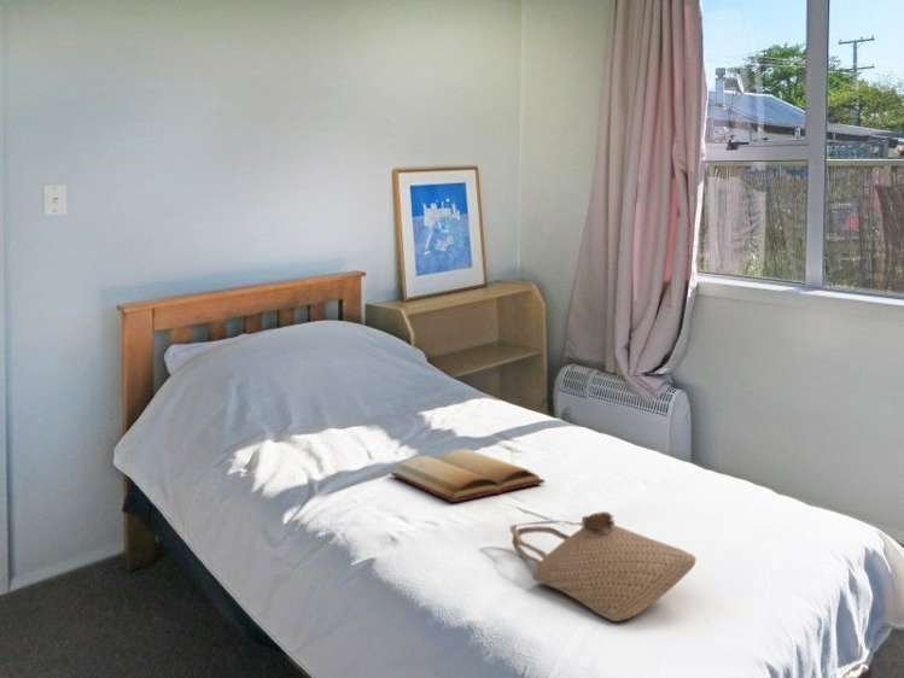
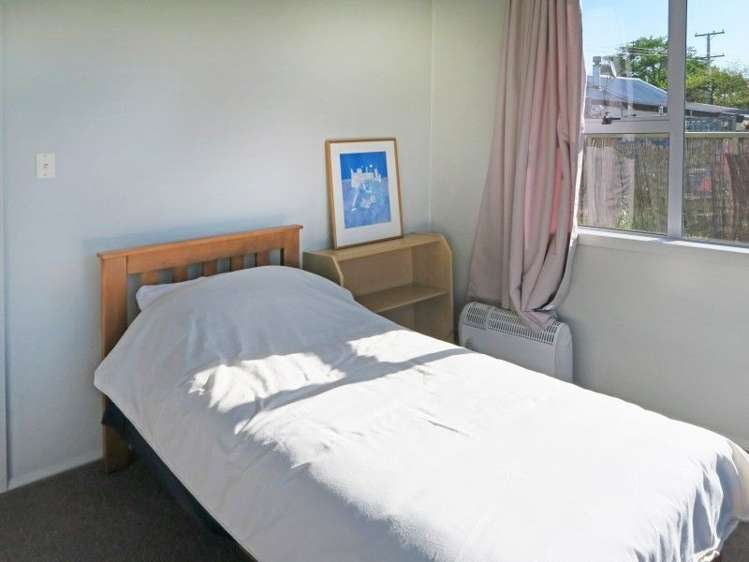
- bible (466, 472)
- tote bag (582, 544)
